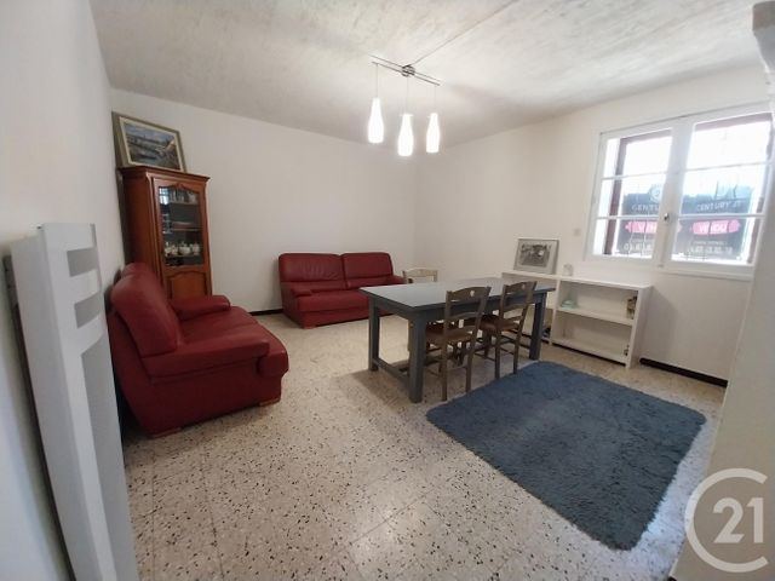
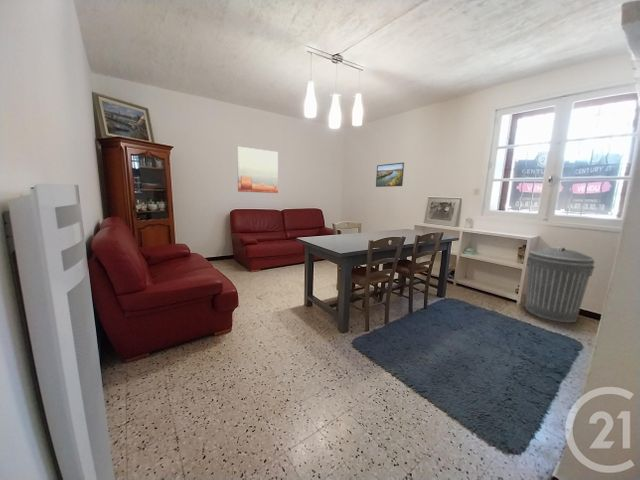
+ trash can (555, 281)
+ wall art (258, 171)
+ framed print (389, 175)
